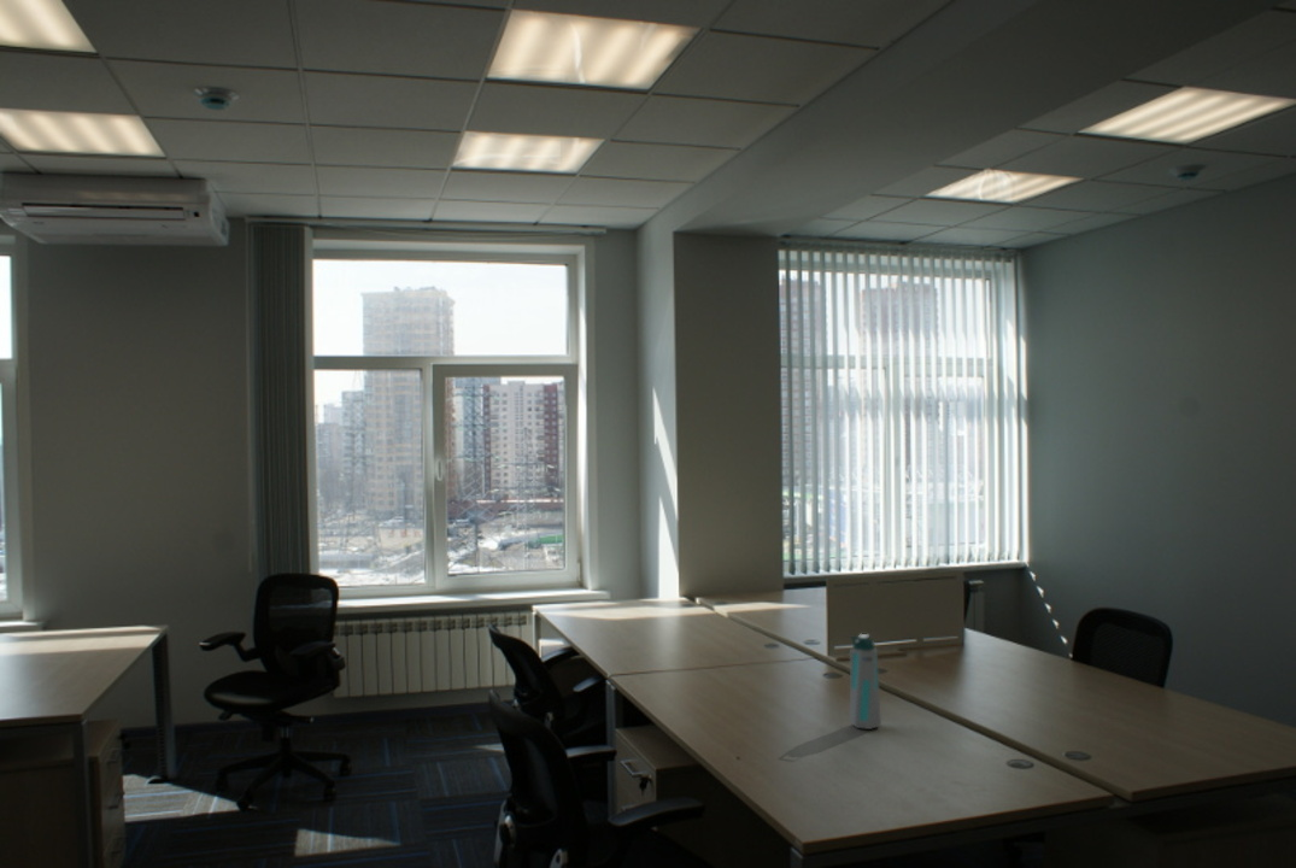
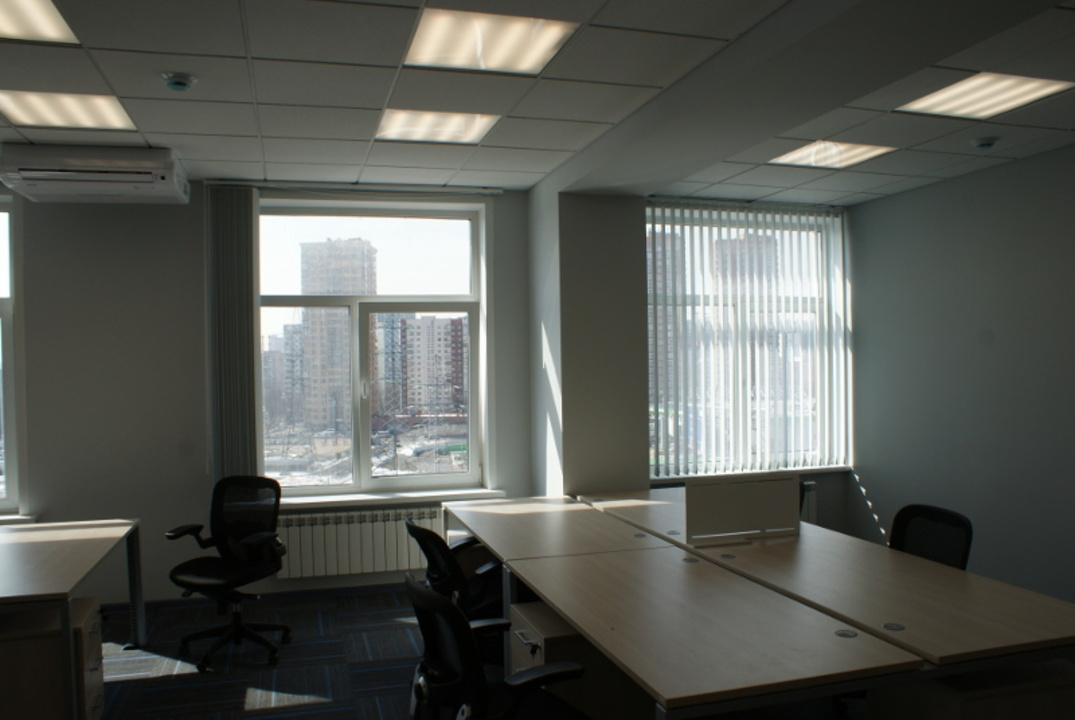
- water bottle (863, 680)
